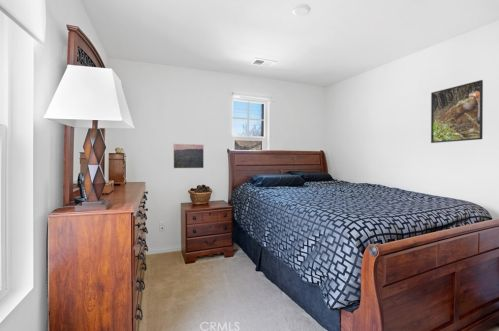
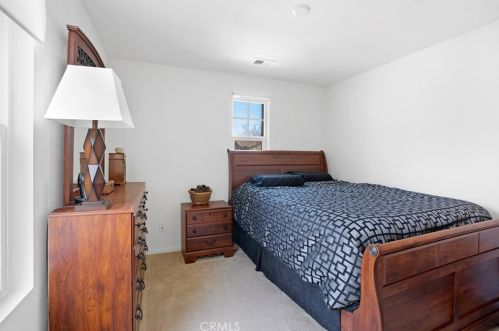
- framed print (454, 114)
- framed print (188, 156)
